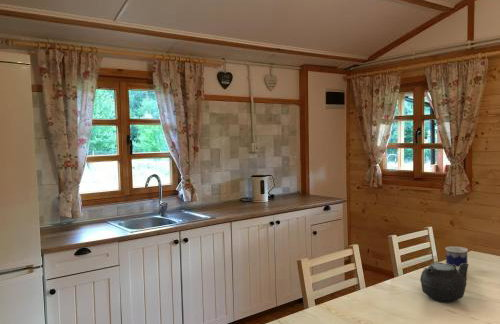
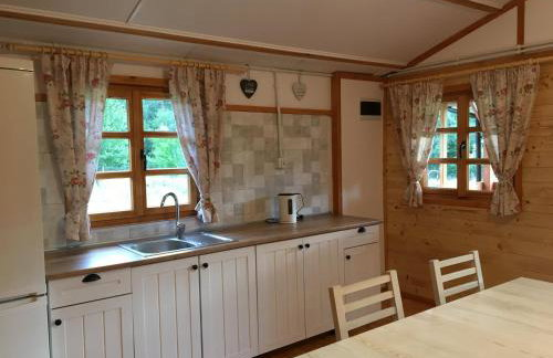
- teapot (446, 281)
- cup (458, 258)
